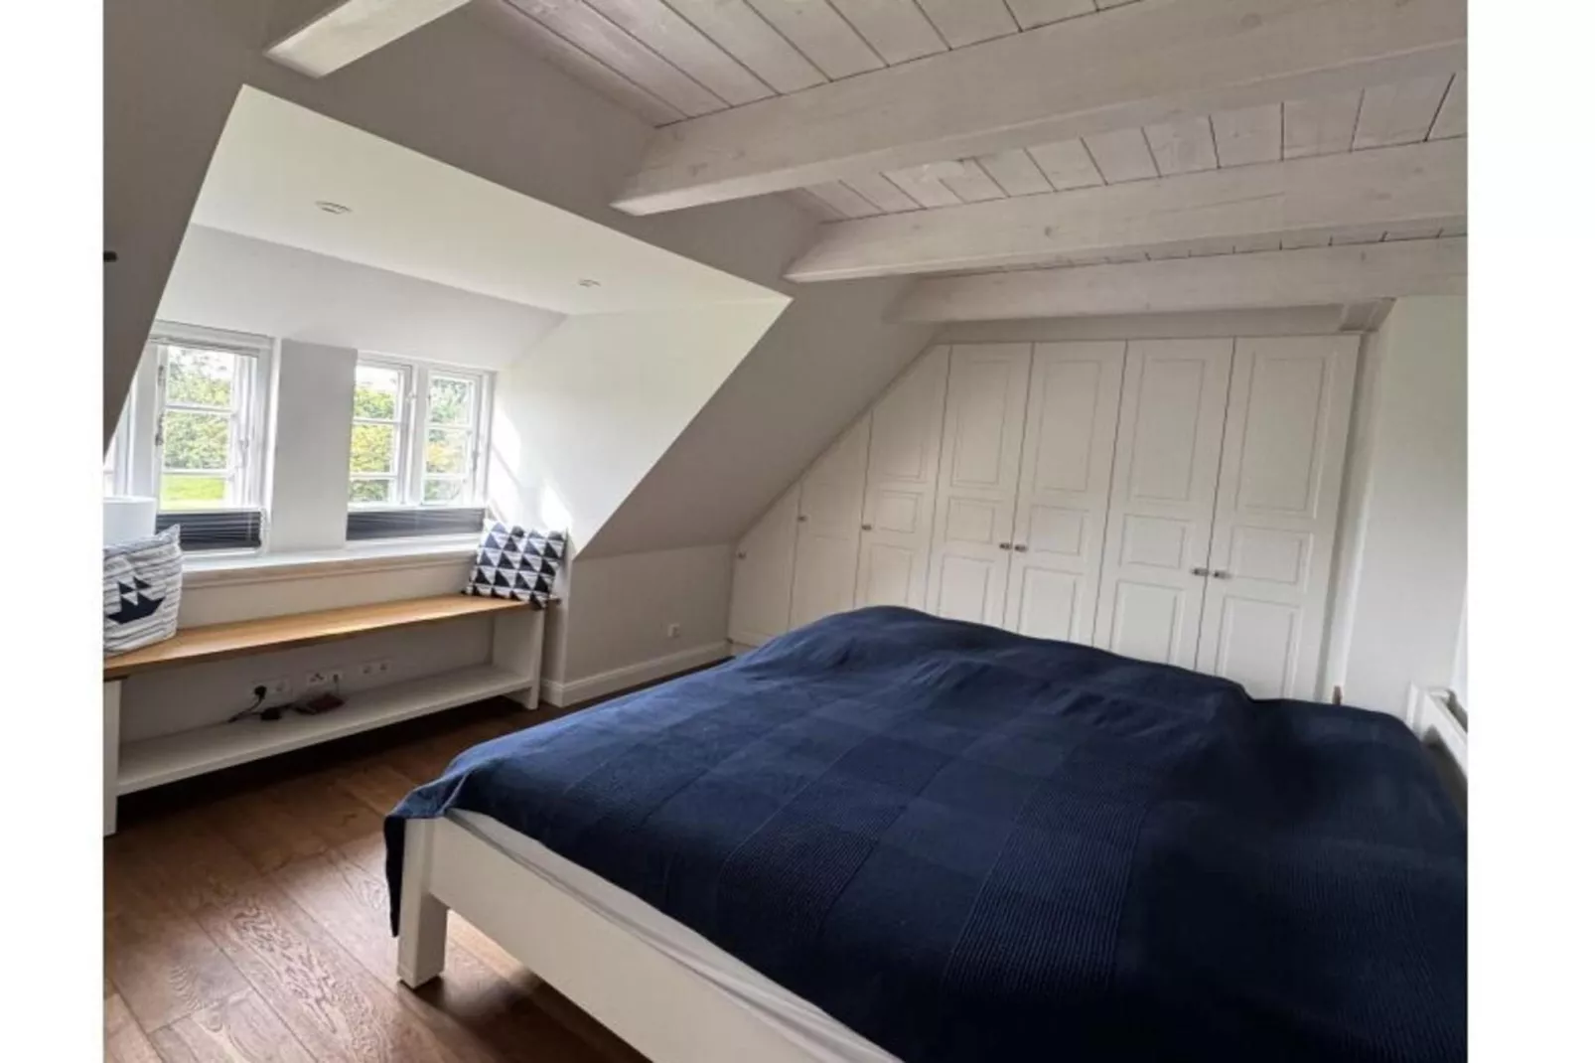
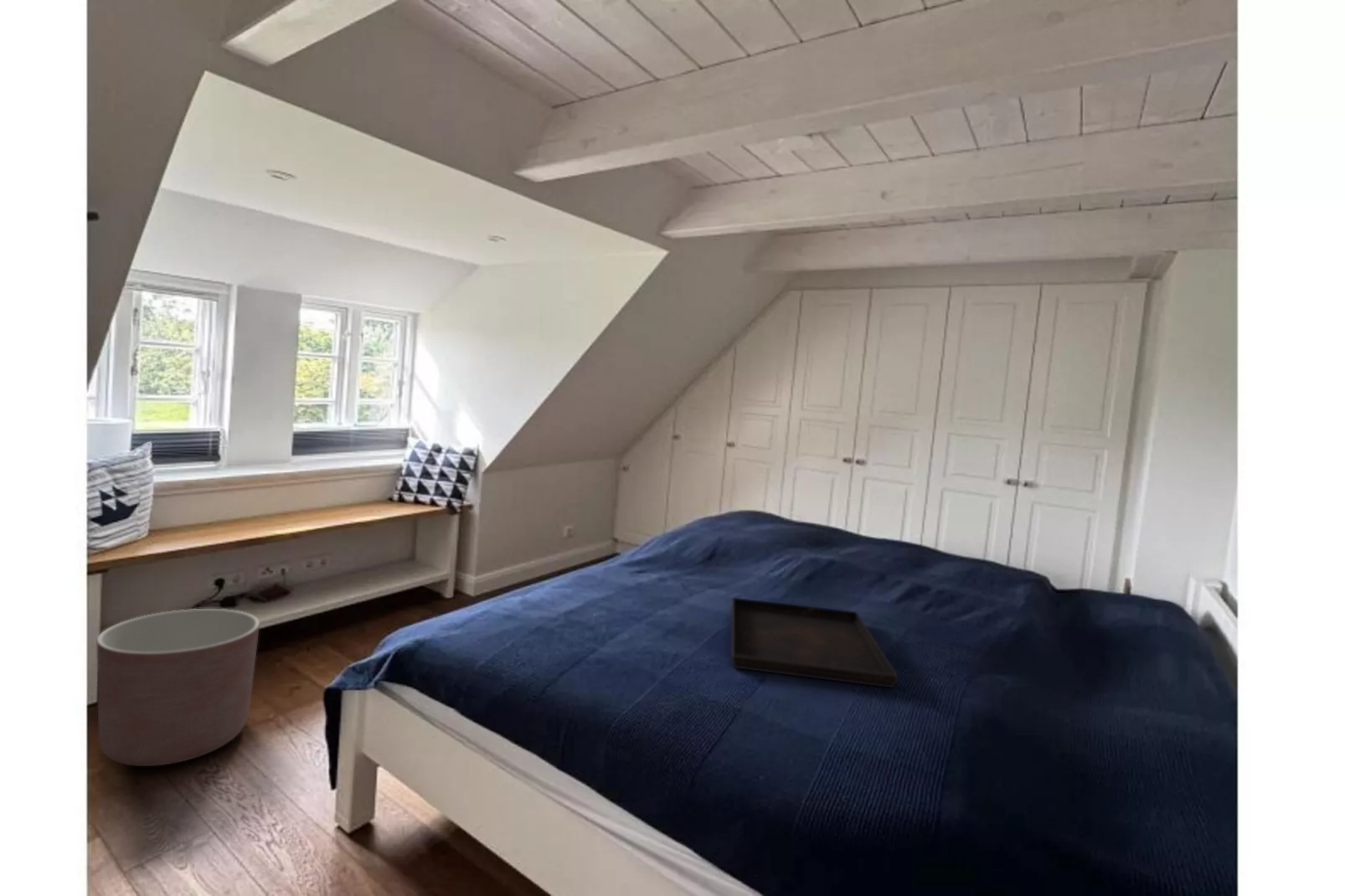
+ serving tray (801, 636)
+ planter (180, 685)
